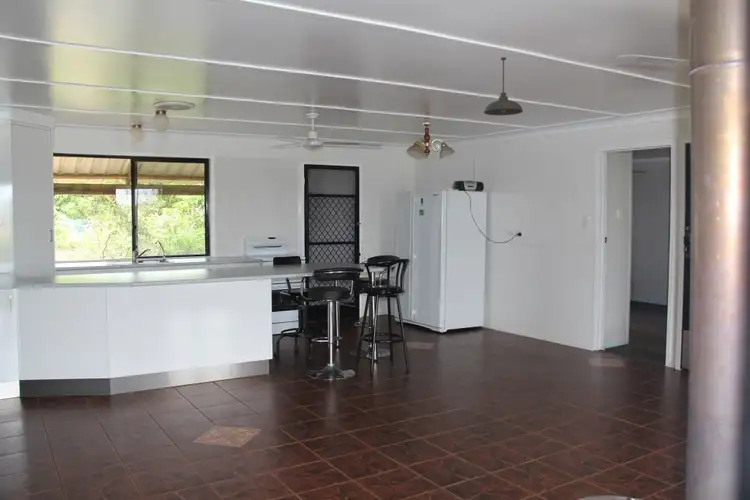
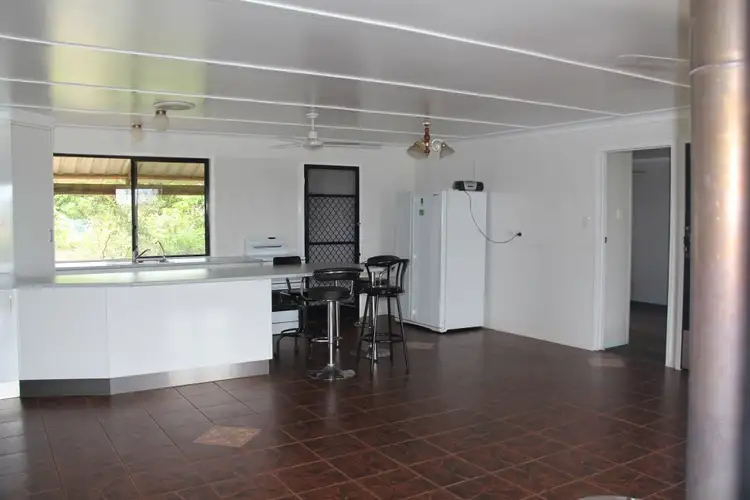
- pendant light (503, 85)
